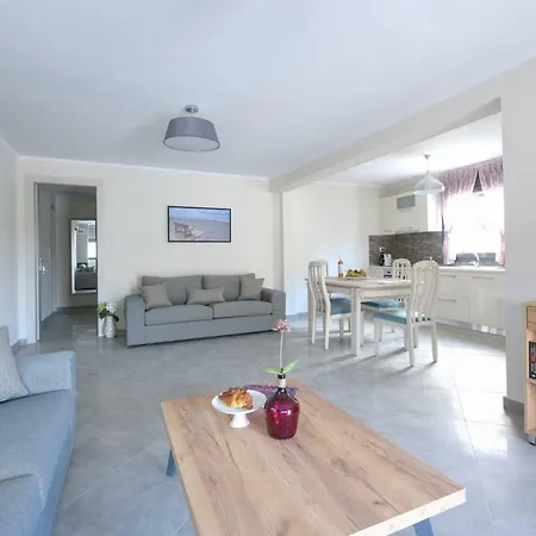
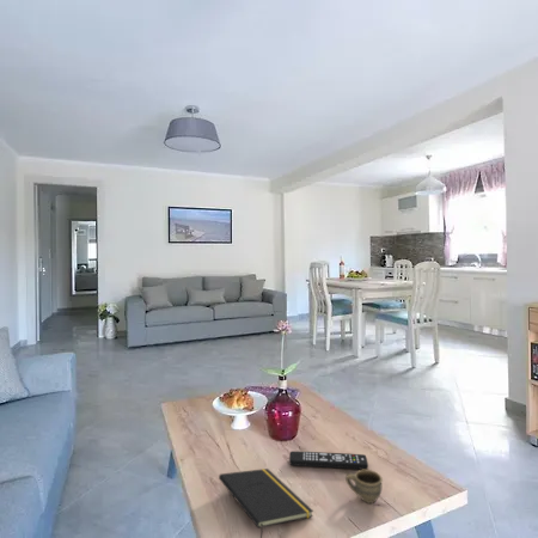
+ remote control (328, 460)
+ cup (363, 485)
+ notepad (263, 494)
